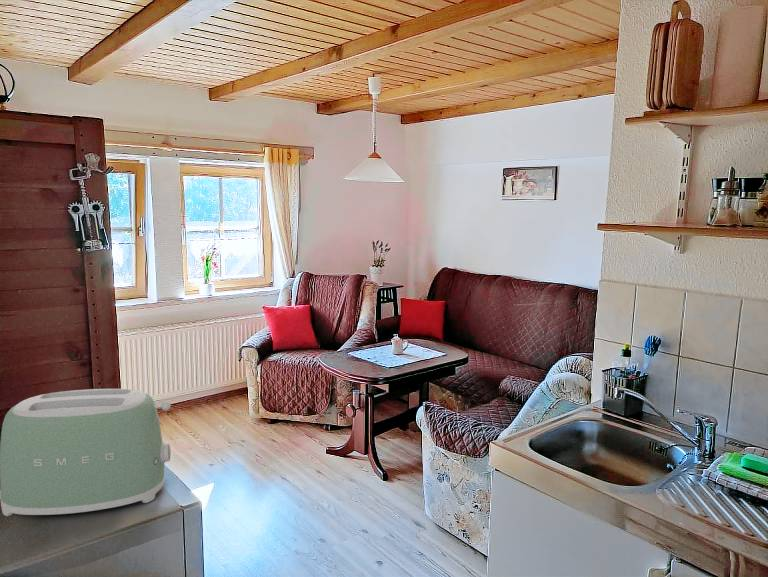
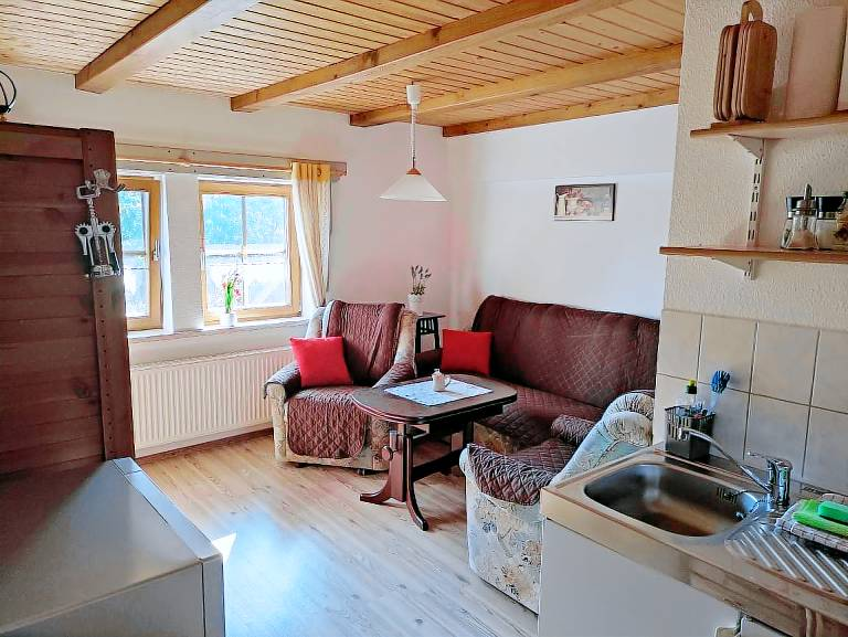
- toaster (84, 446)
